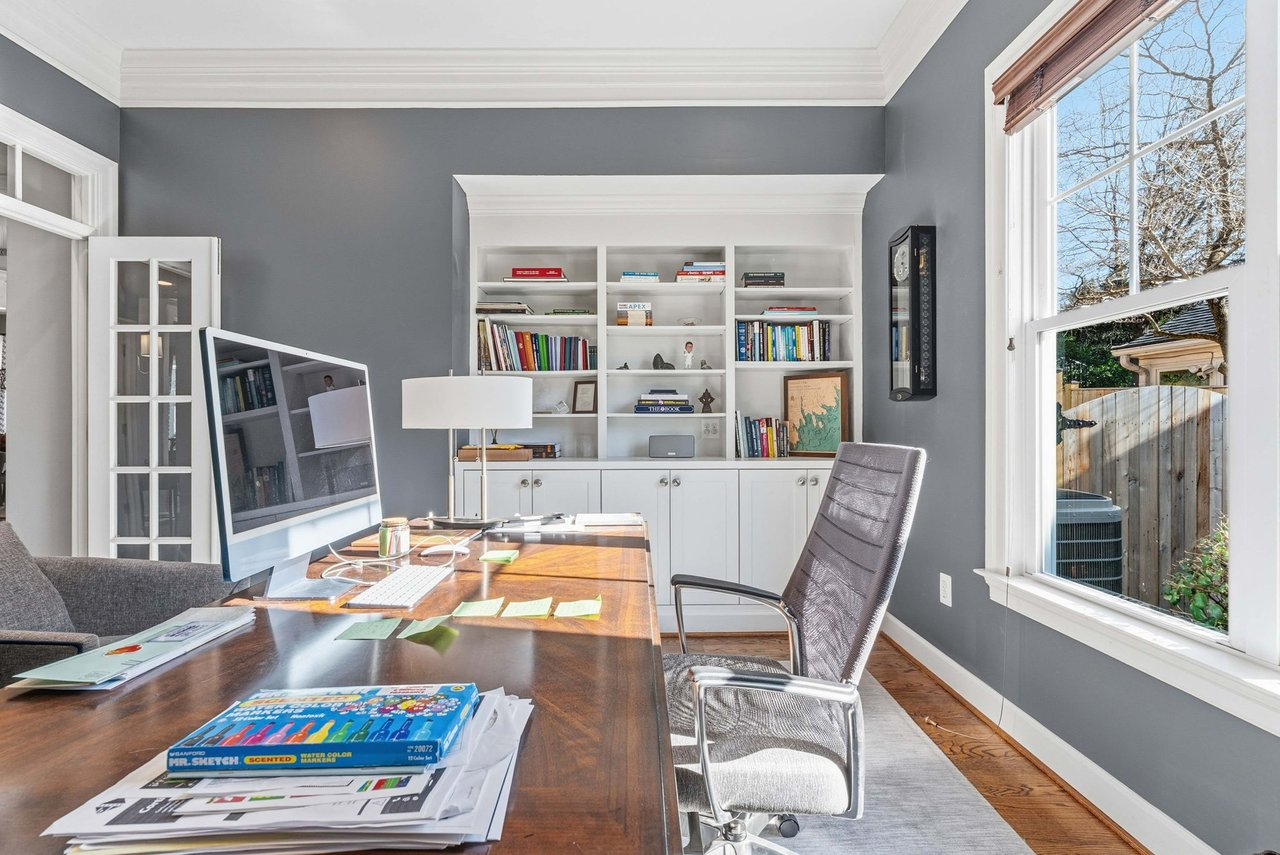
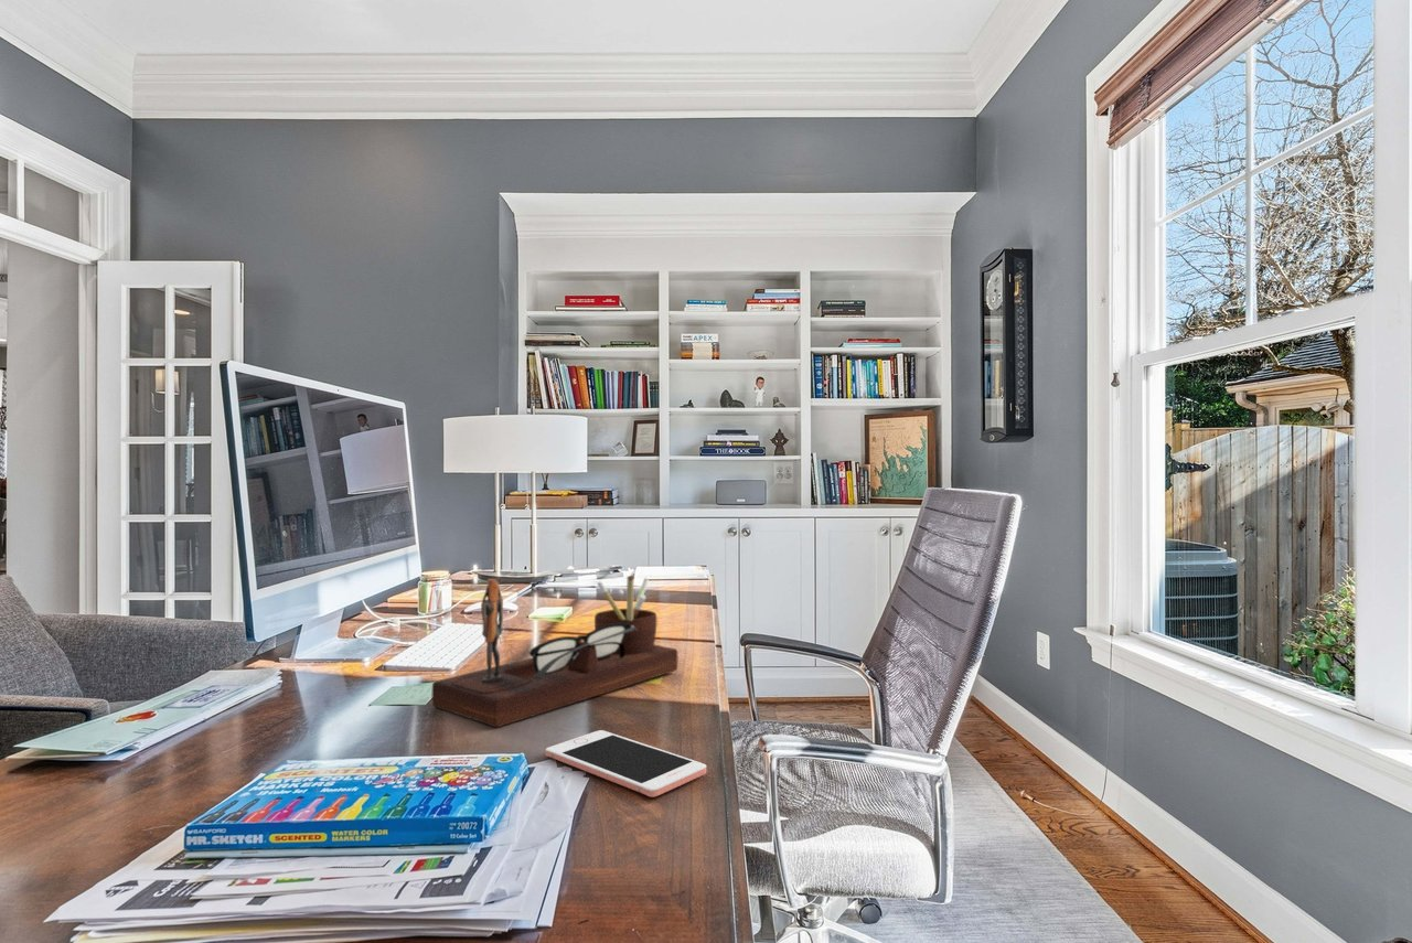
+ cell phone (623, 760)
+ desk organizer (578, 635)
